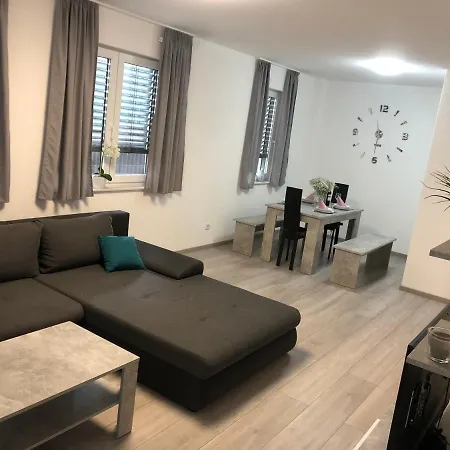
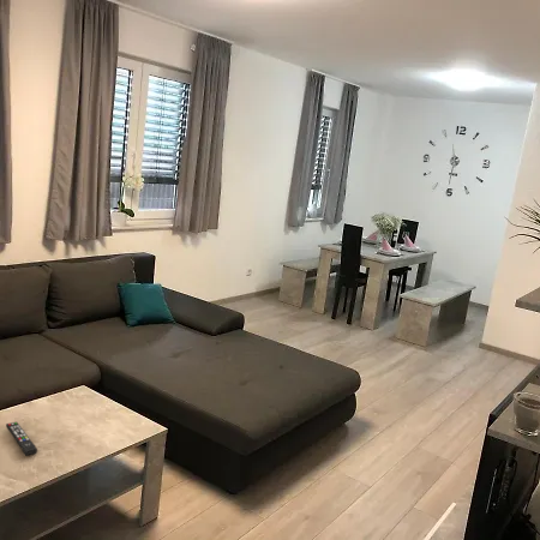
+ remote control (20, 437)
